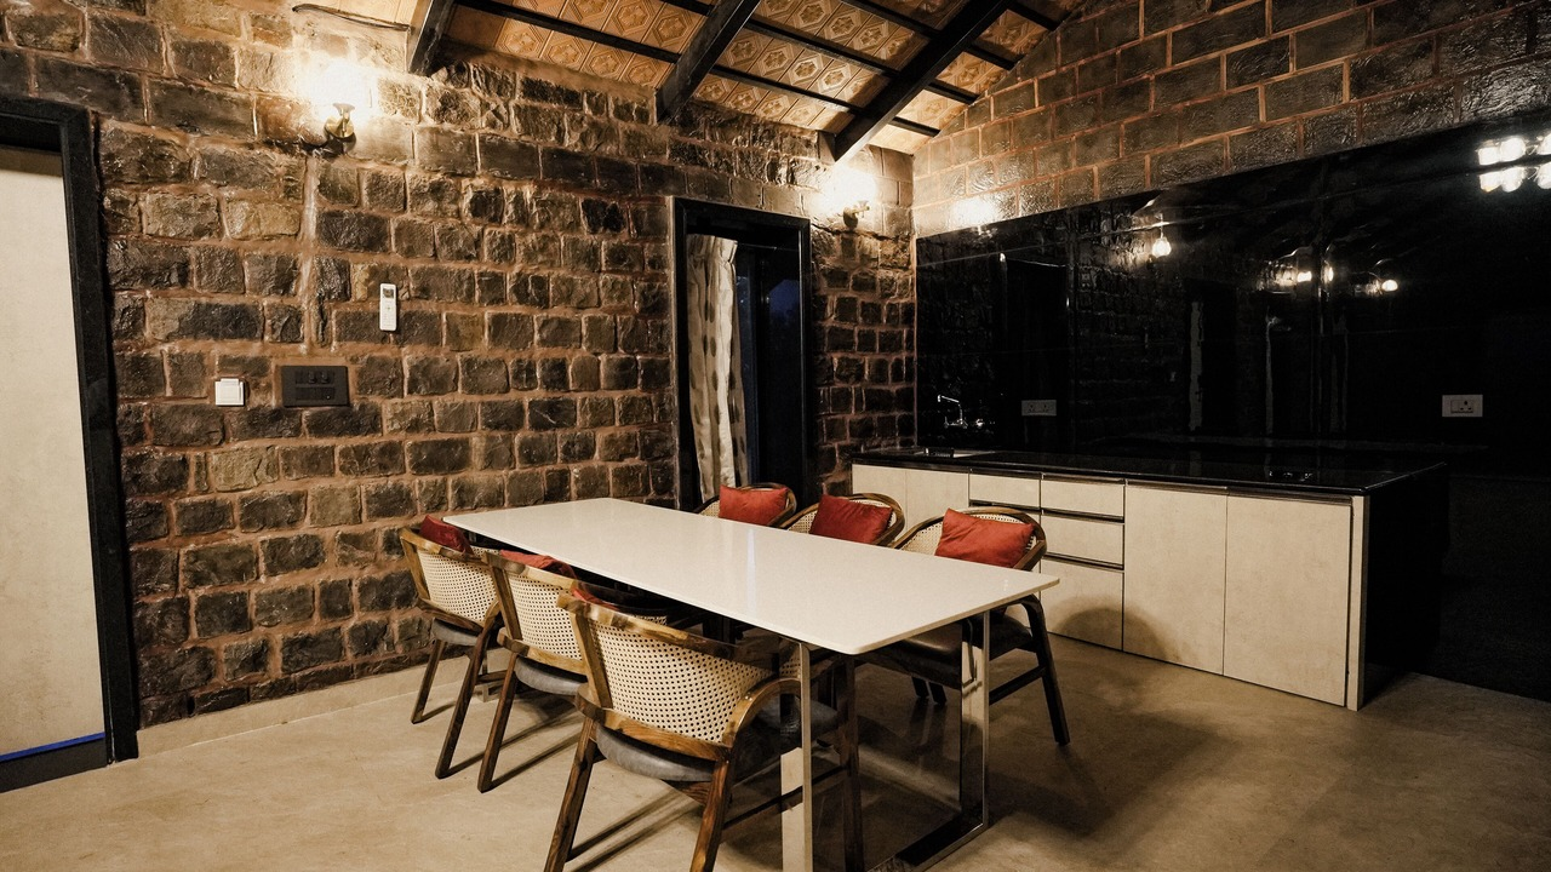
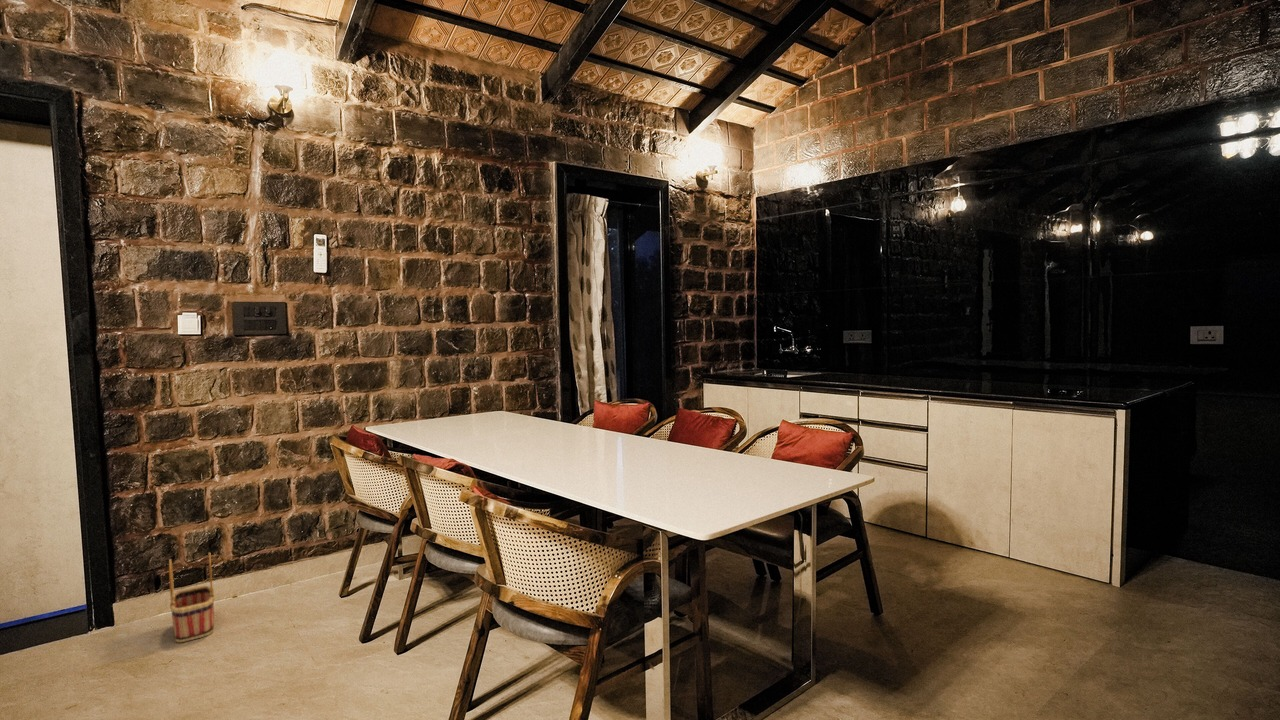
+ basket (192, 593)
